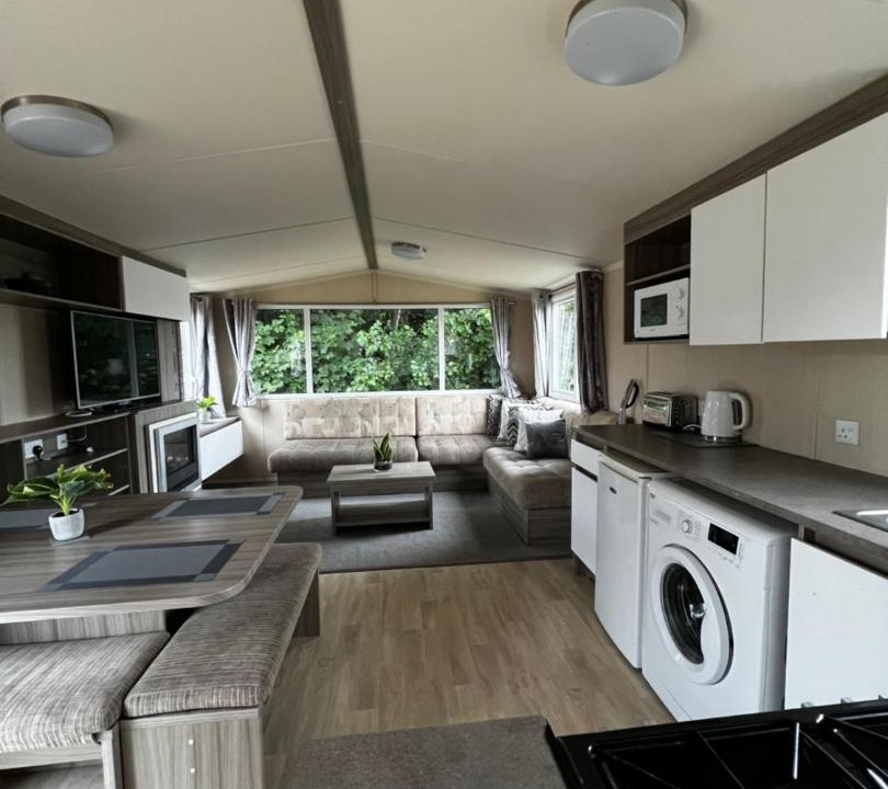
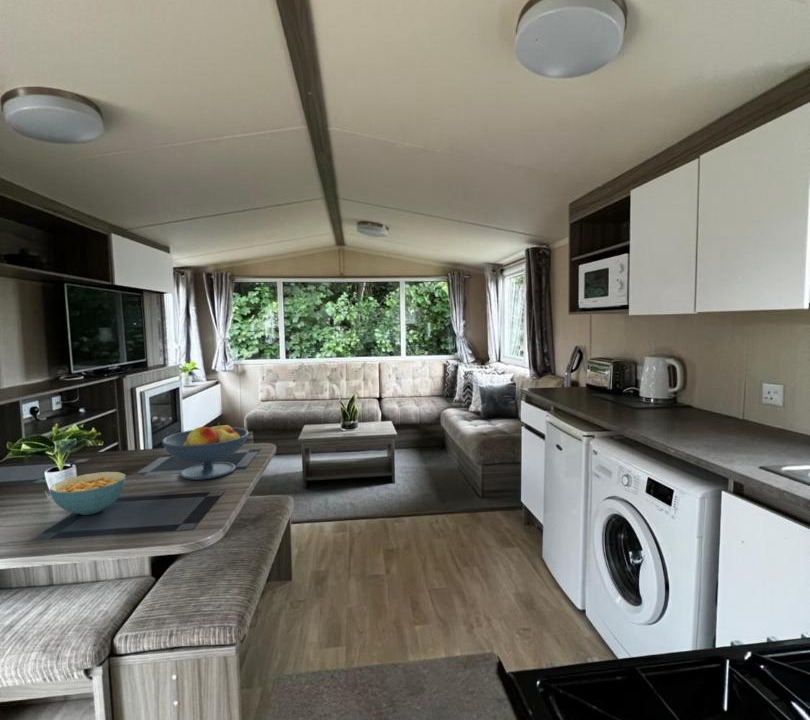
+ cereal bowl (90, 496)
+ fruit bowl (207, 447)
